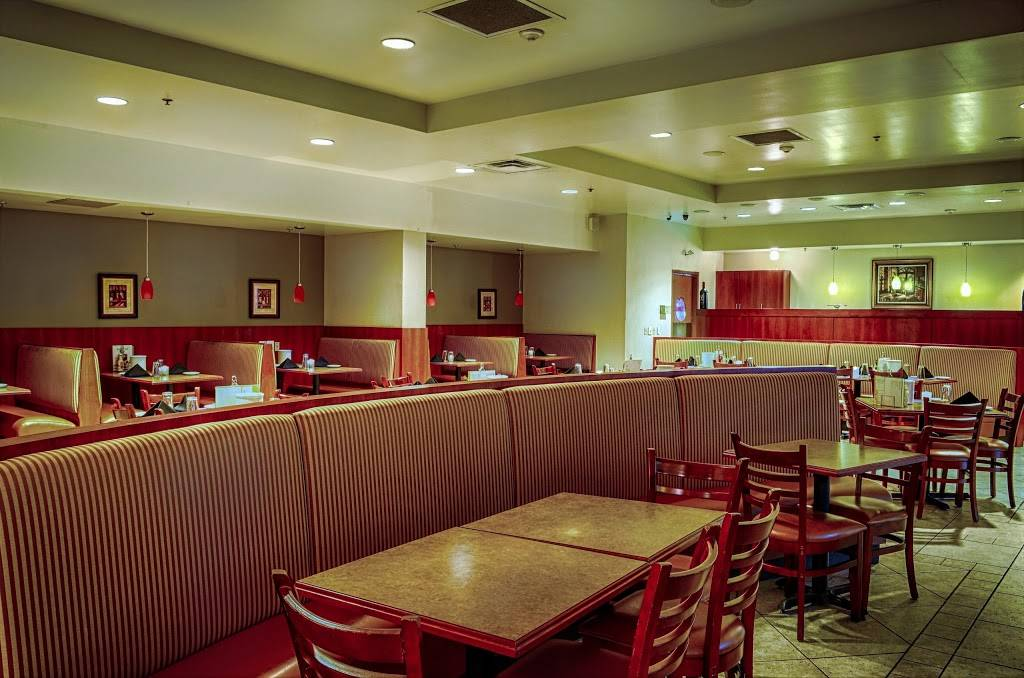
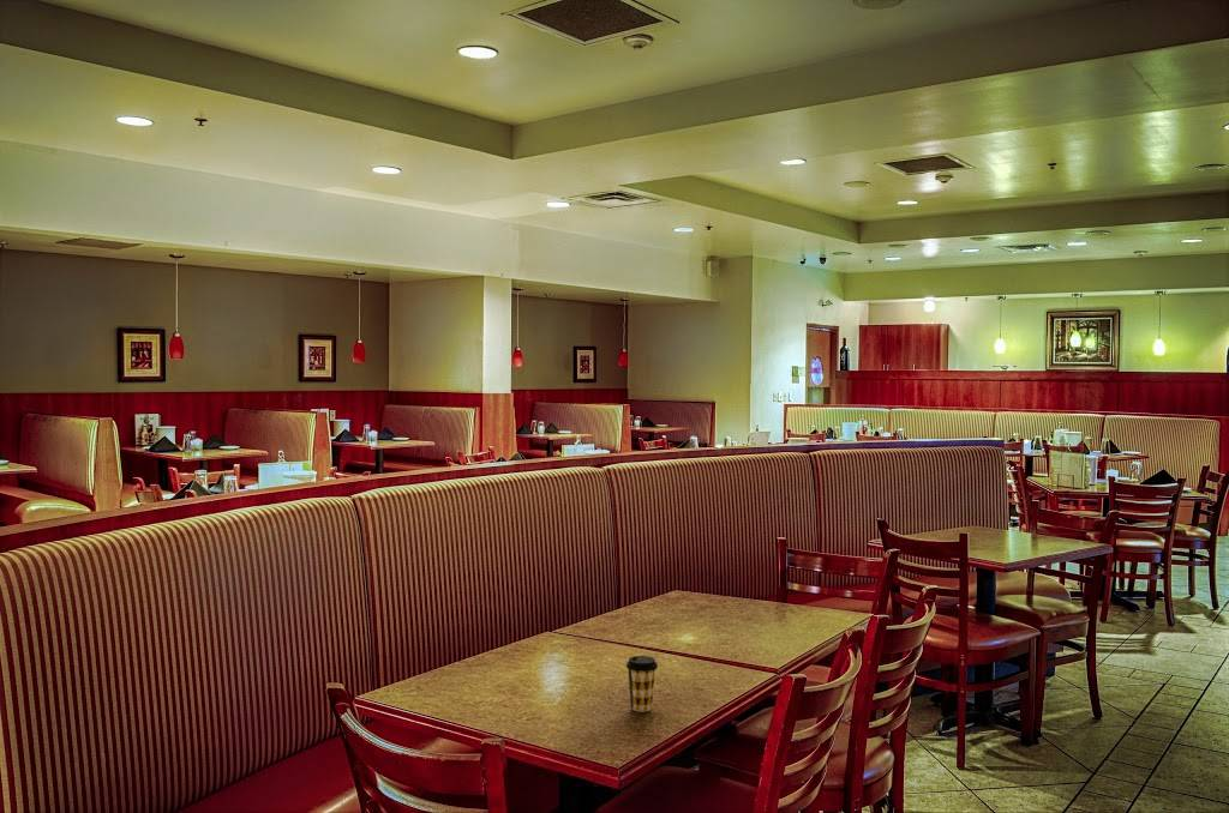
+ coffee cup (641, 683)
